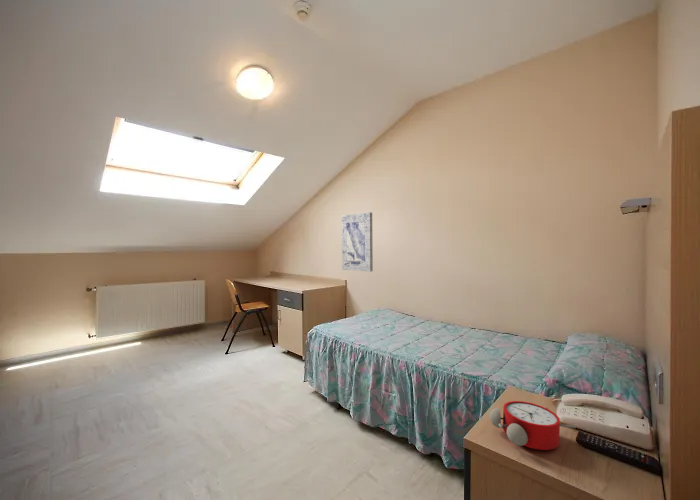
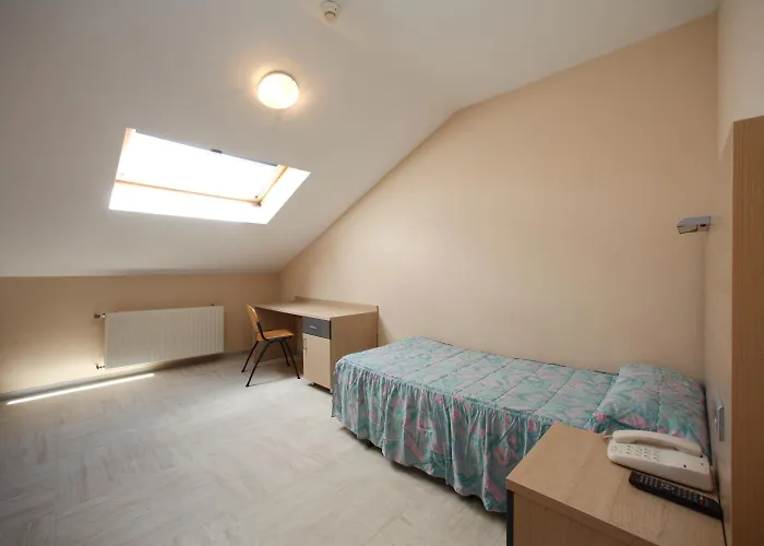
- wall art (356, 242)
- alarm clock (530, 424)
